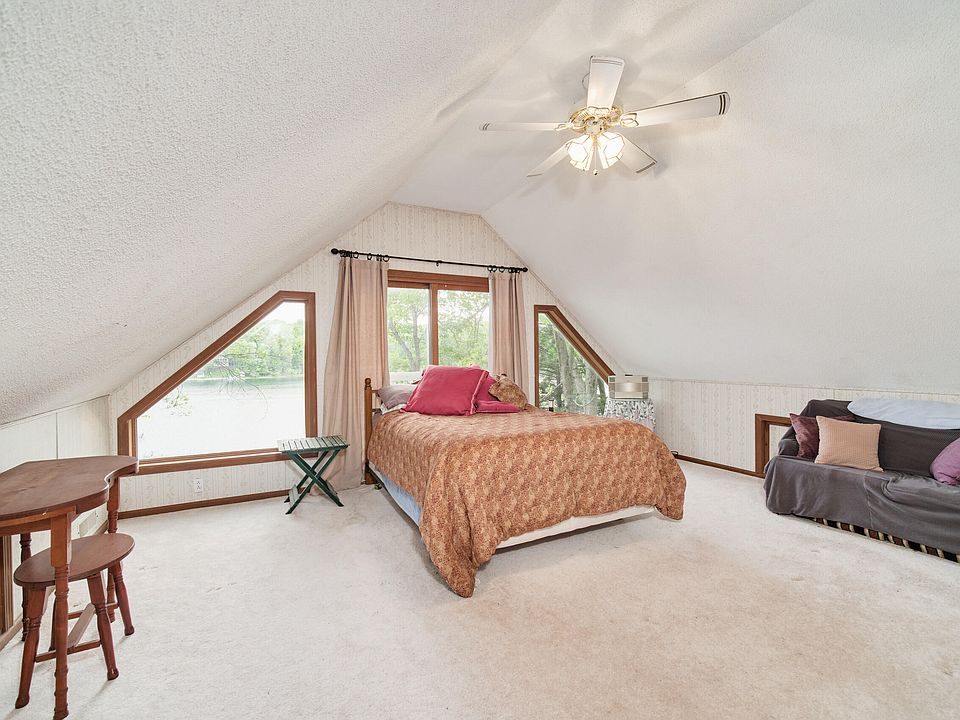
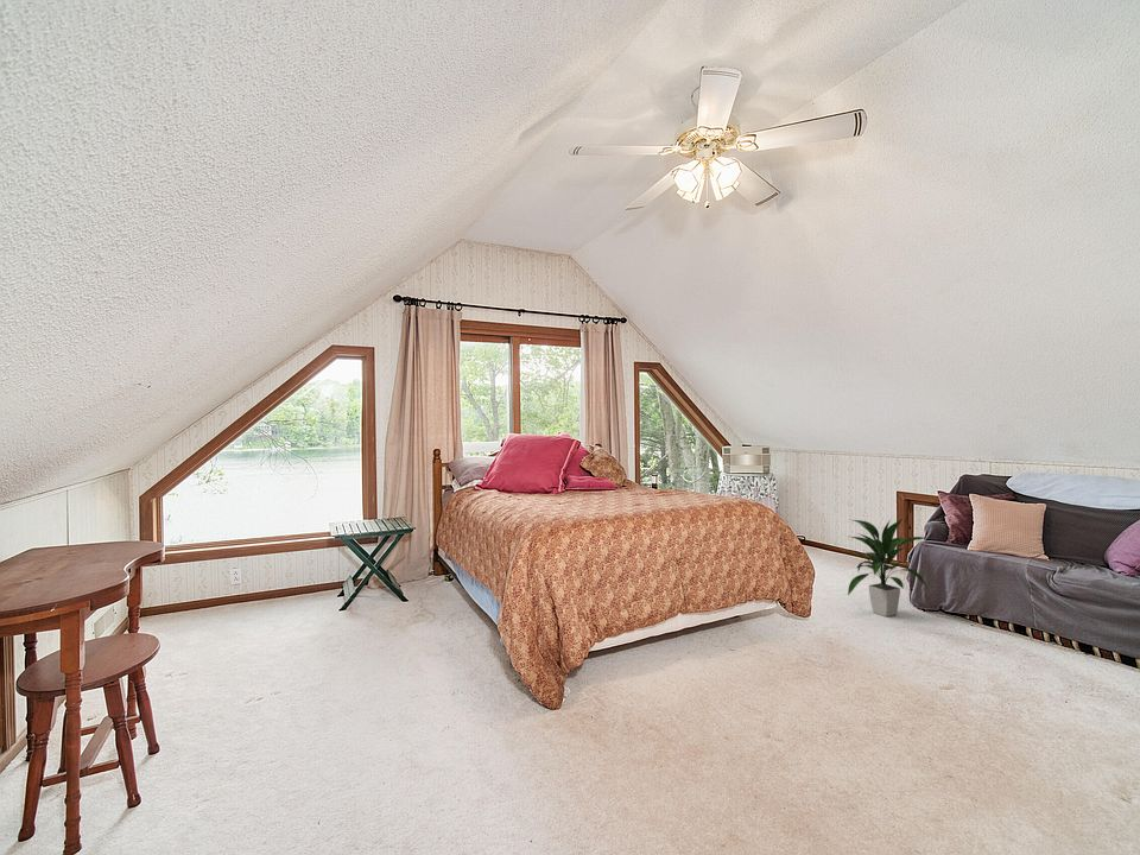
+ indoor plant (879, 563)
